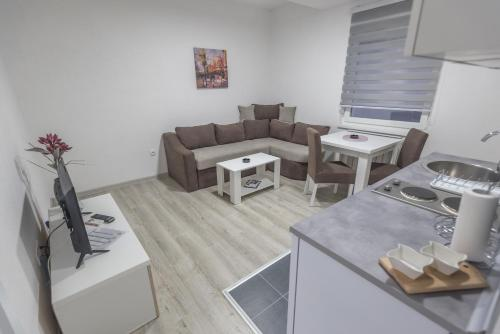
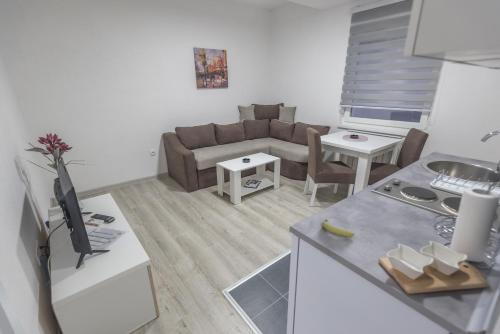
+ fruit (335, 227)
